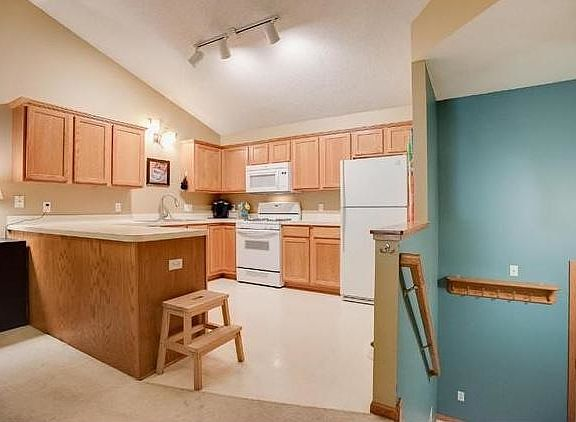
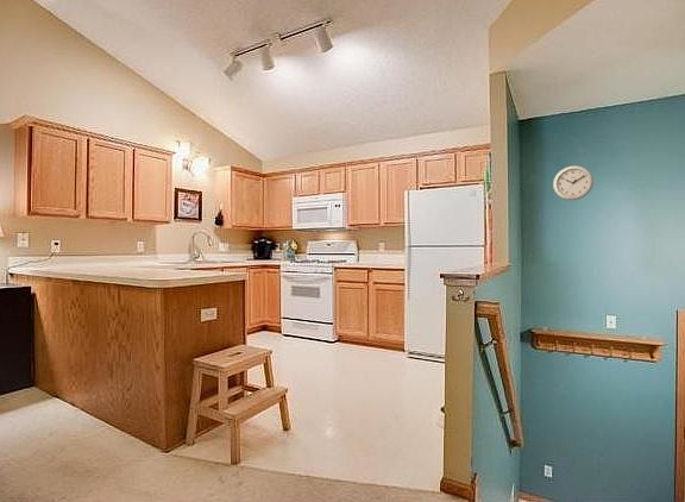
+ wall clock (572, 182)
